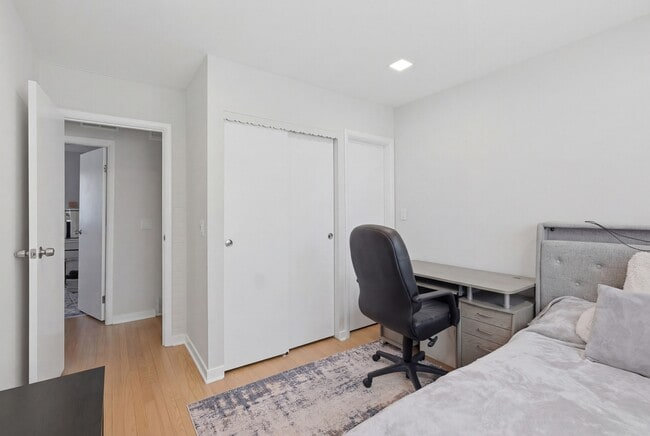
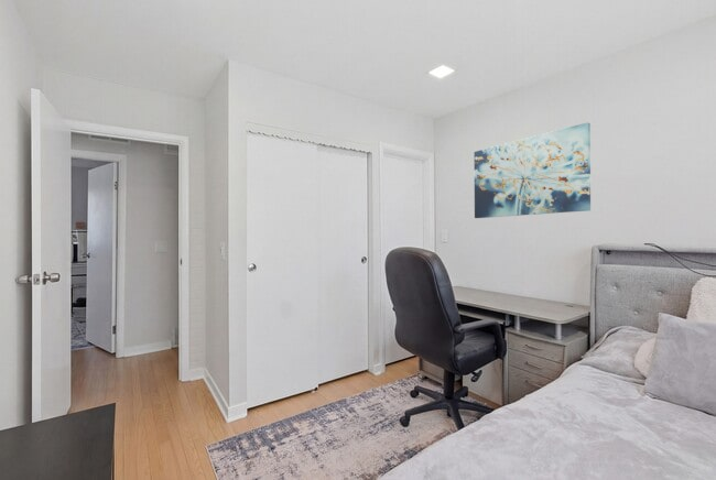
+ wall art (524, 177)
